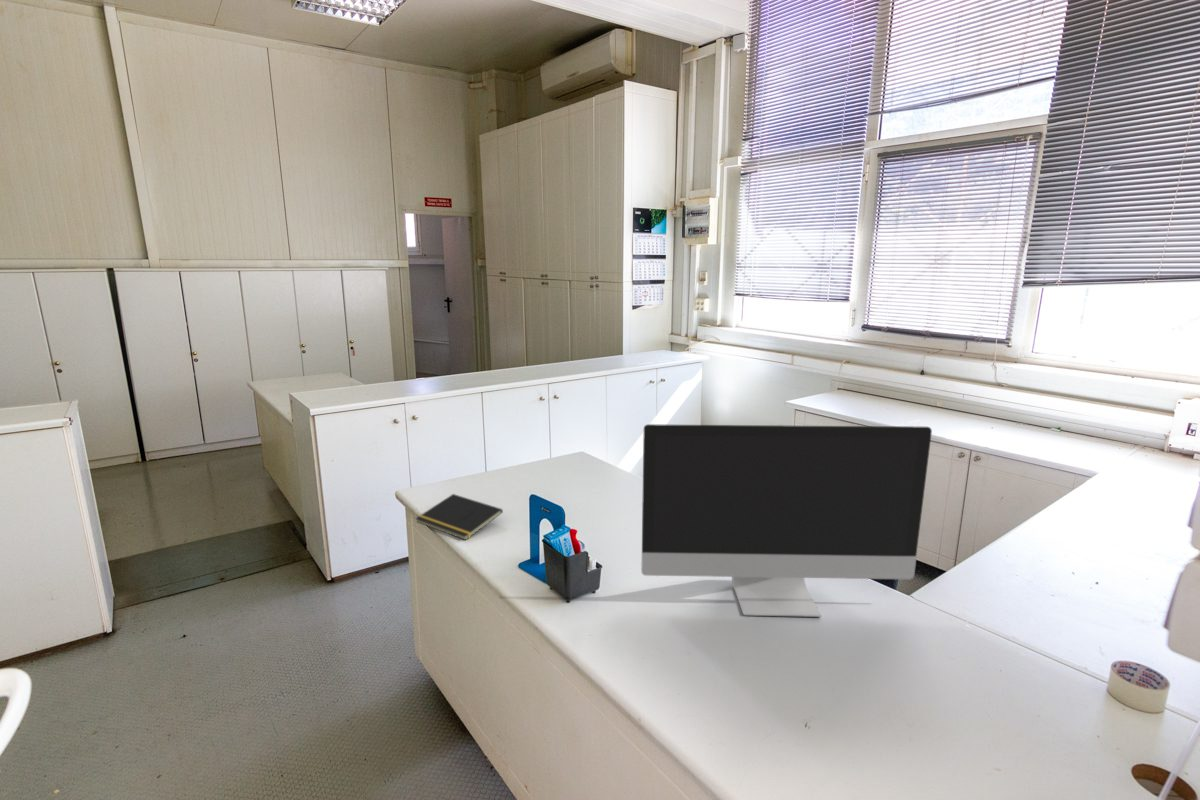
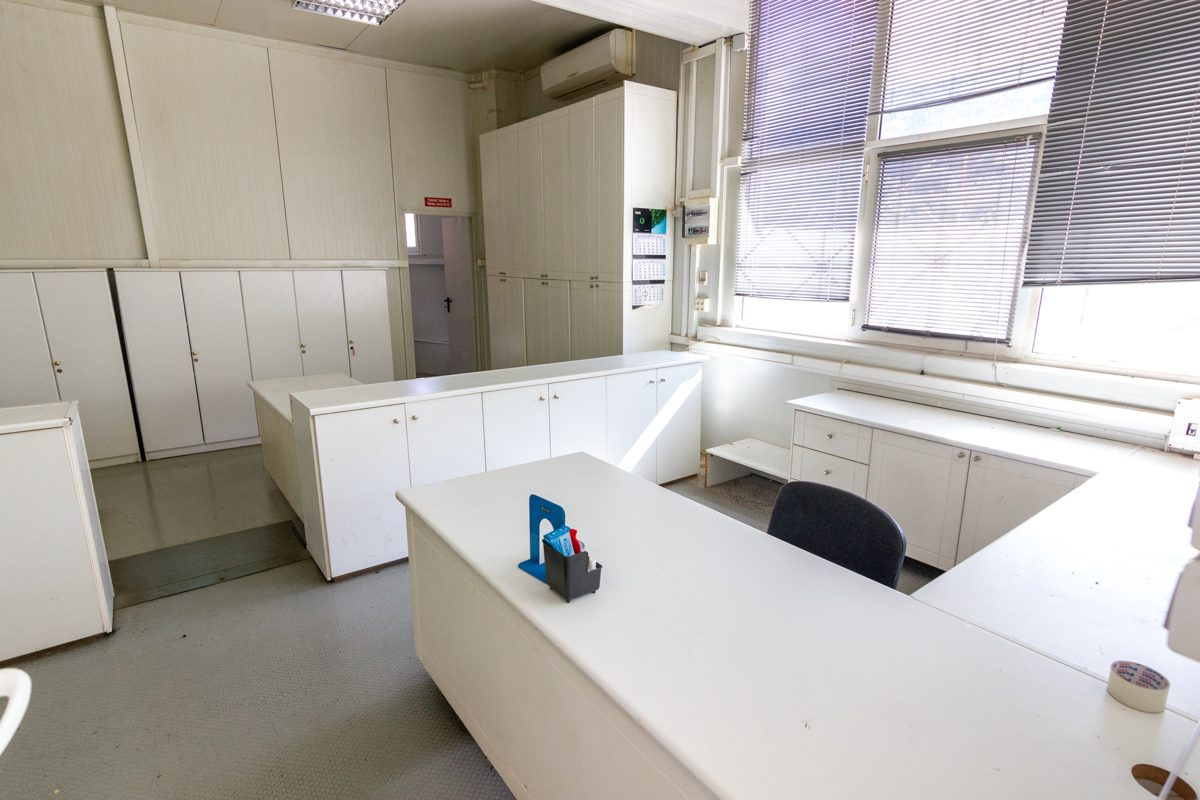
- computer monitor (779, 513)
- notepad (459, 515)
